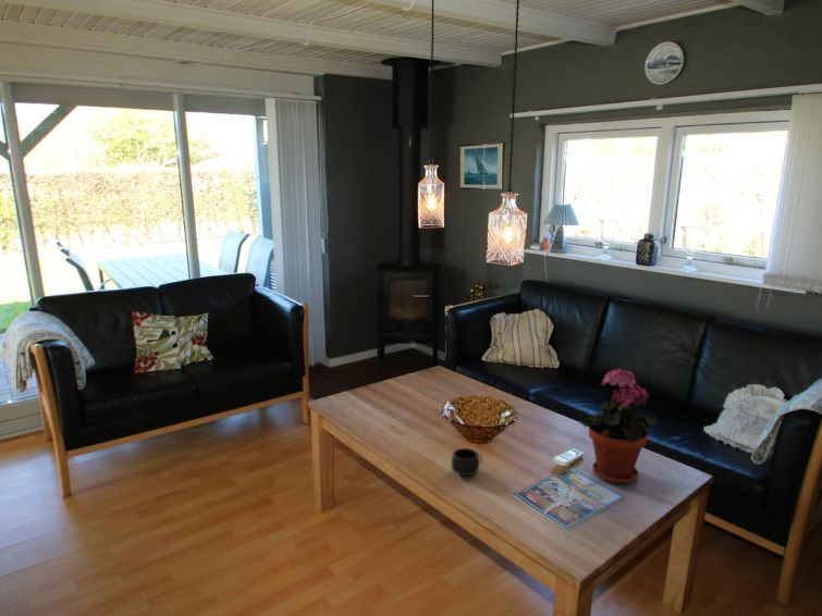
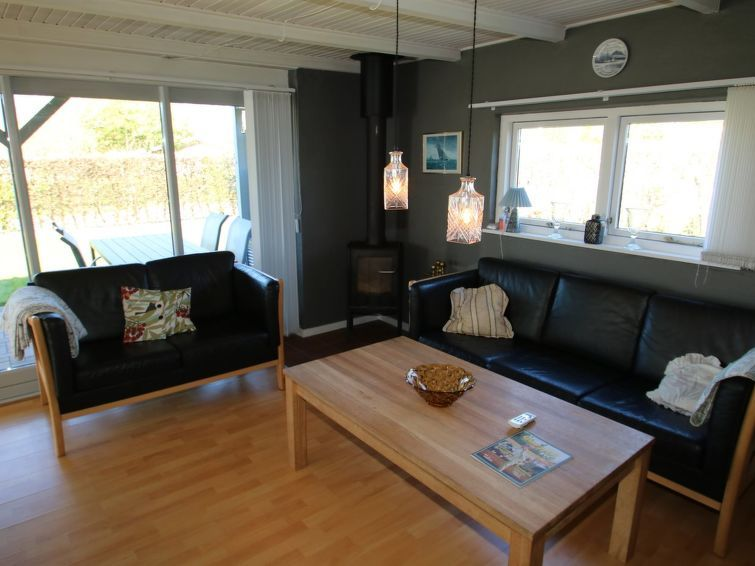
- mug (467, 461)
- potted plant (619, 422)
